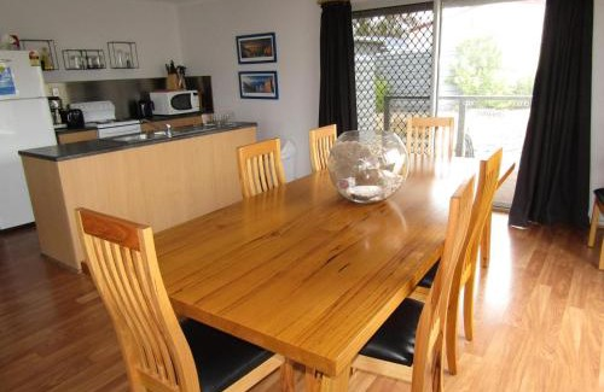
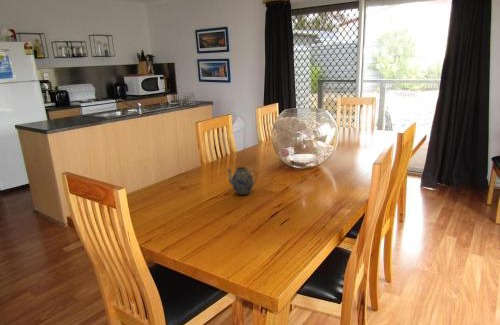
+ teapot (241, 179)
